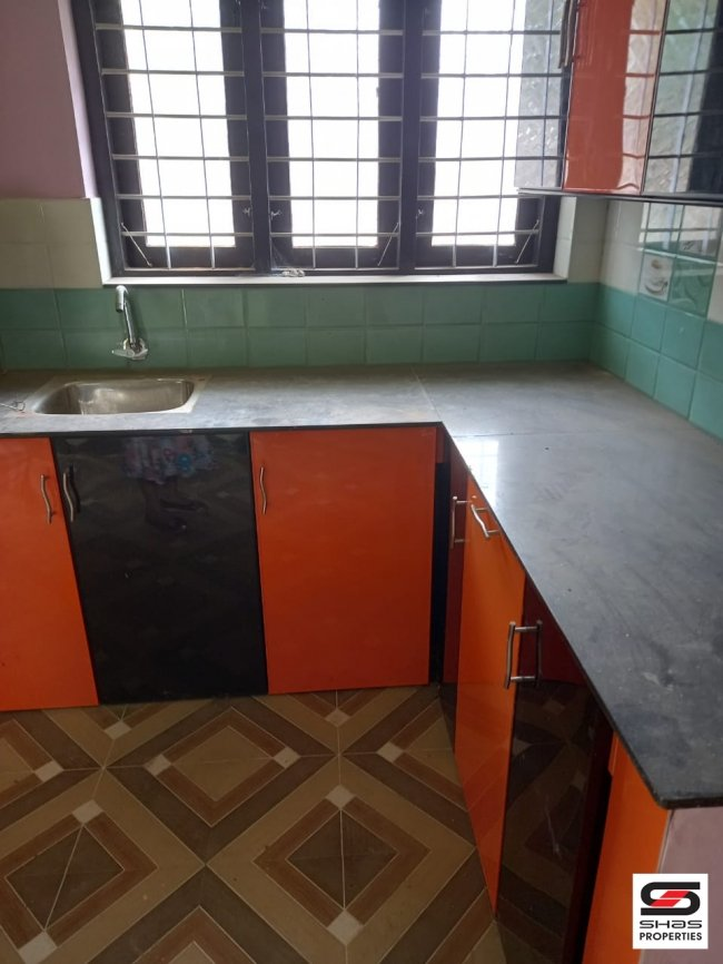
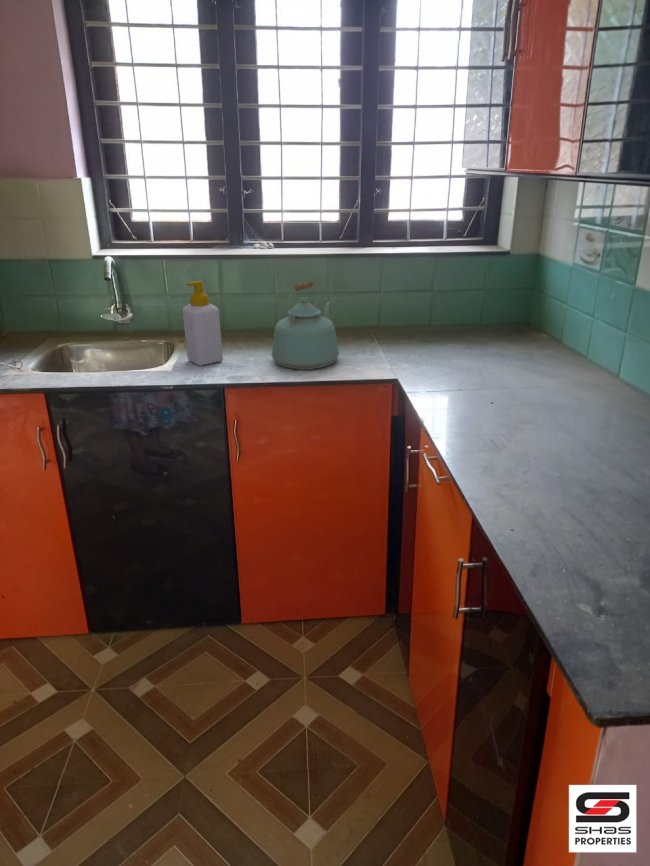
+ soap bottle (201, 322)
+ kettle (308, 321)
